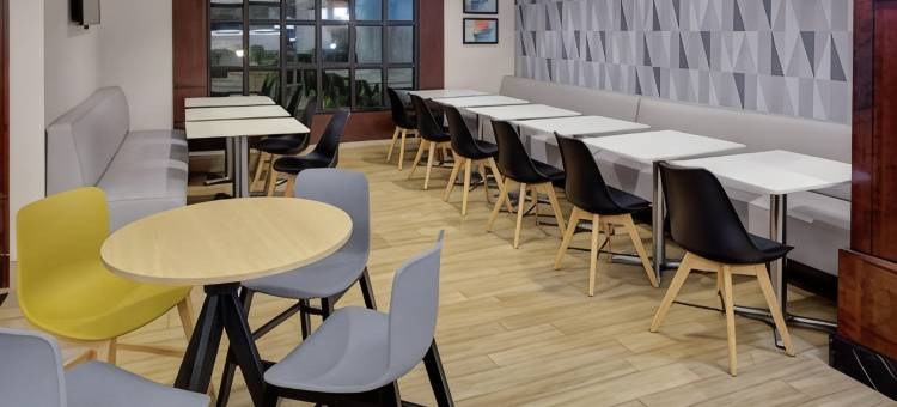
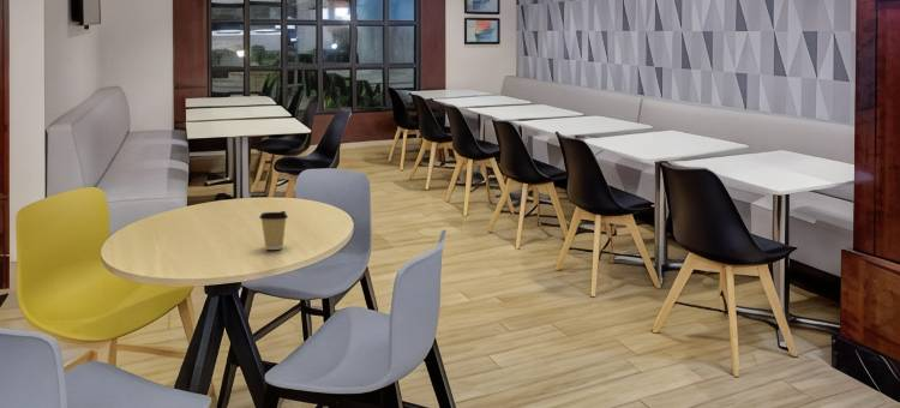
+ coffee cup (274, 229)
